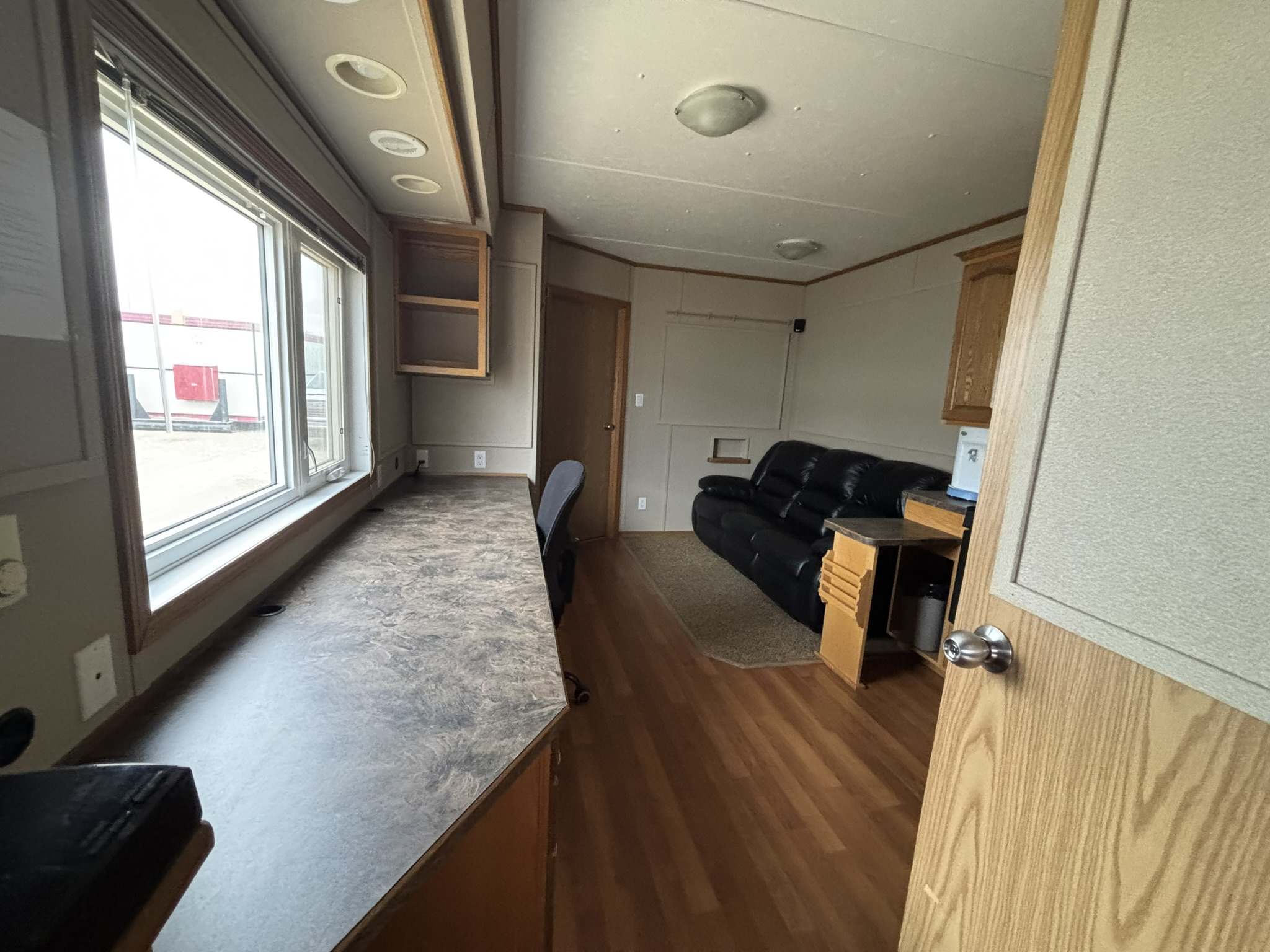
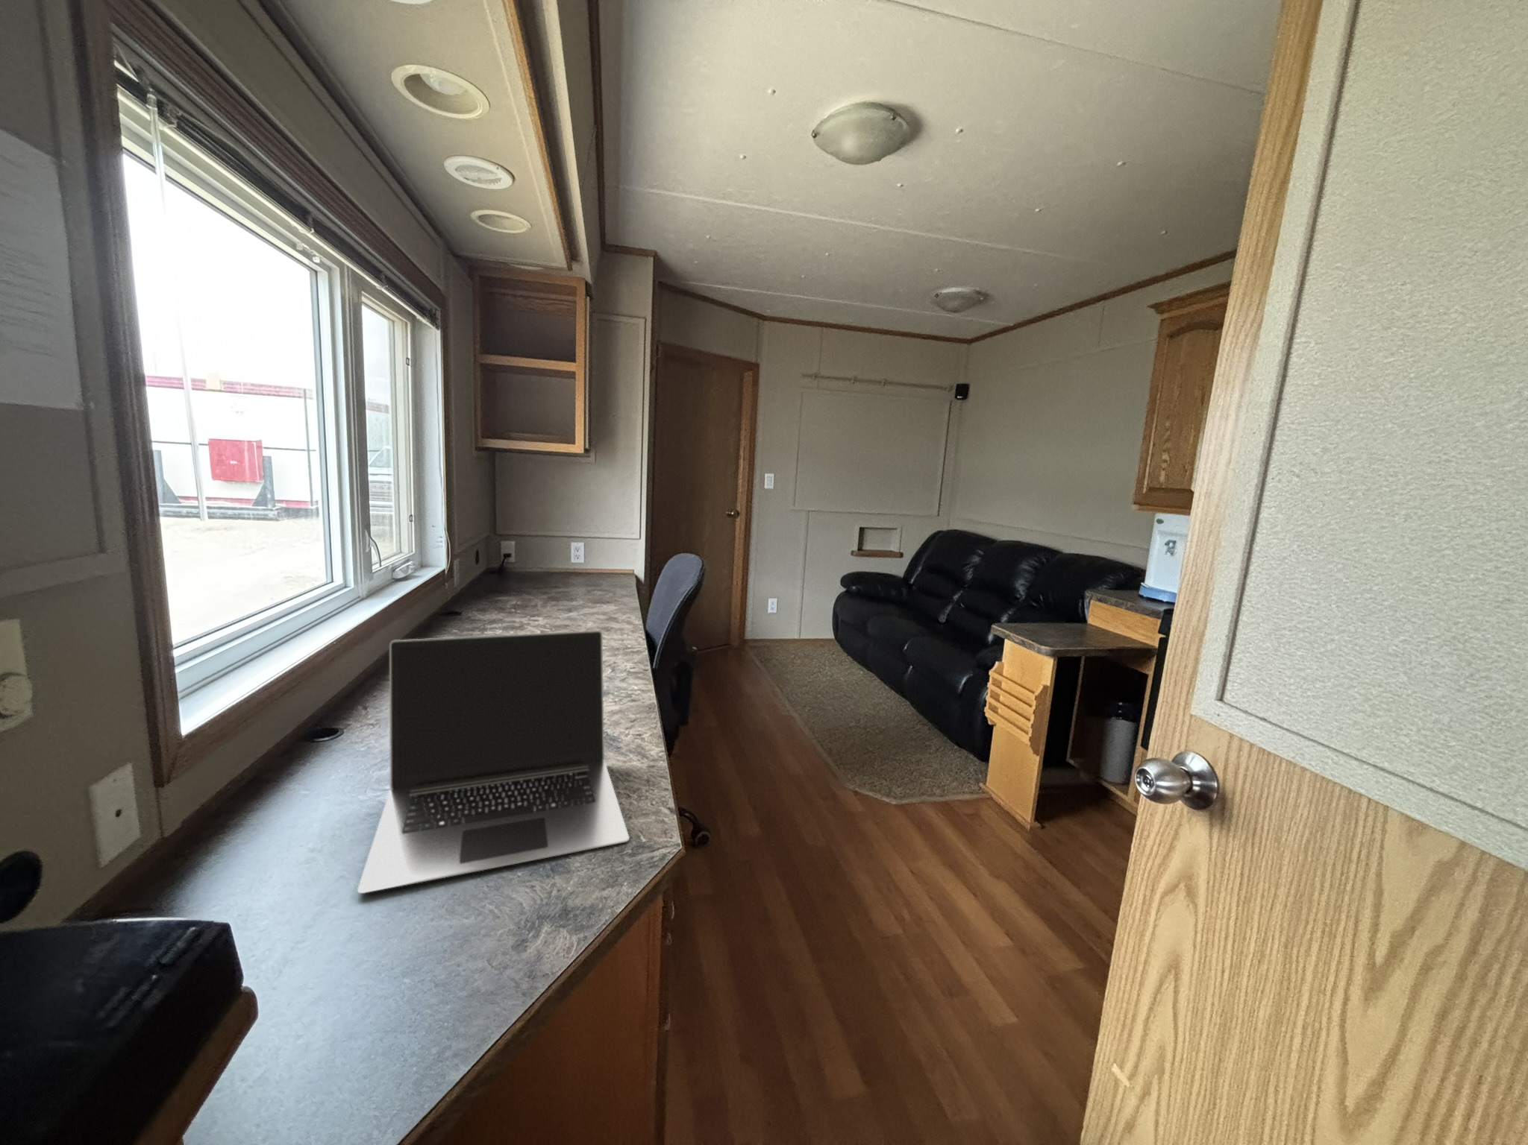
+ laptop (504, 736)
